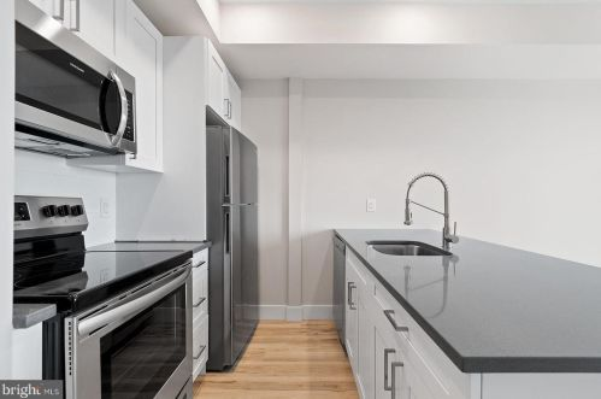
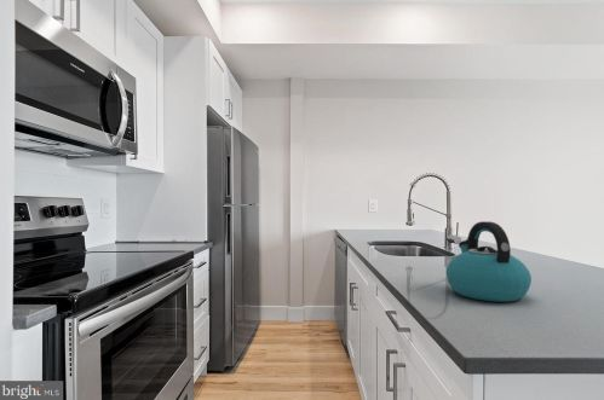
+ kettle (483, 256)
